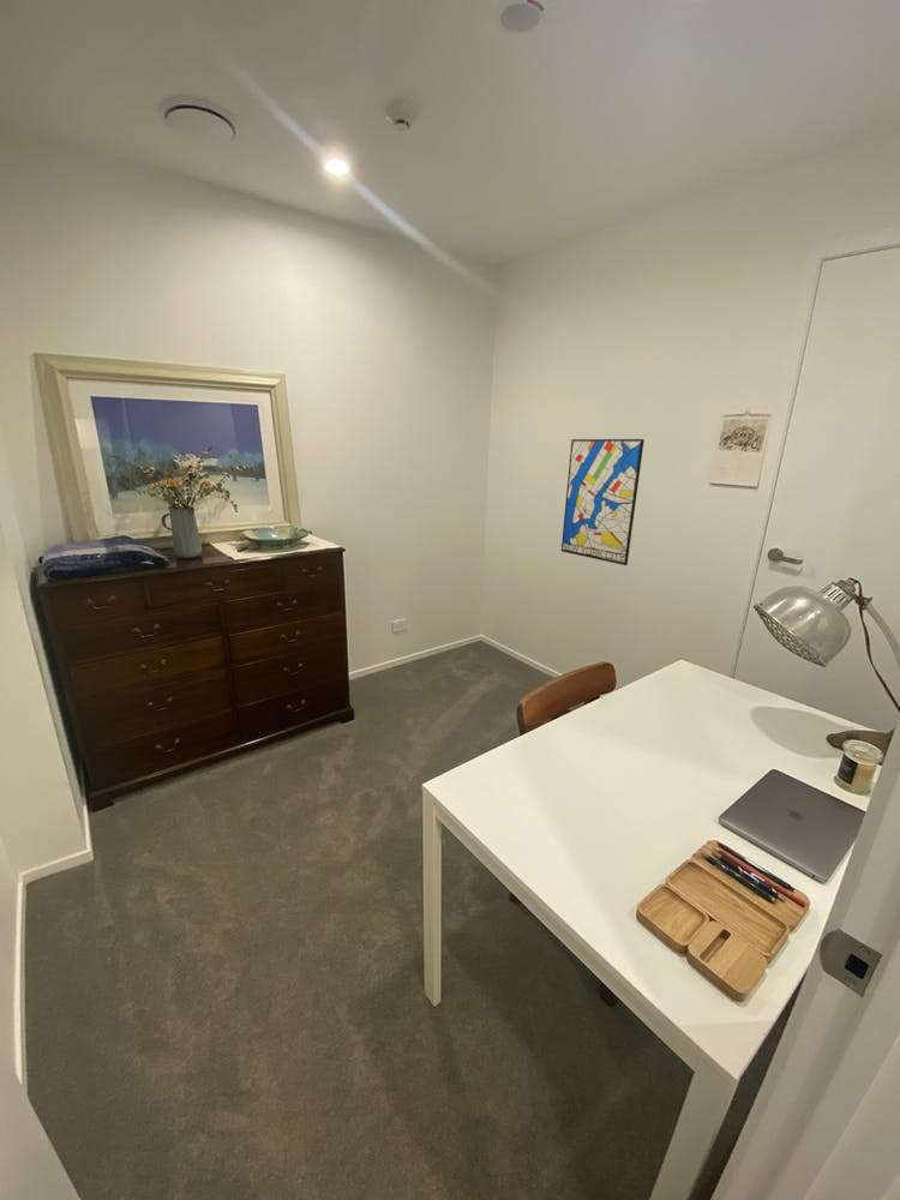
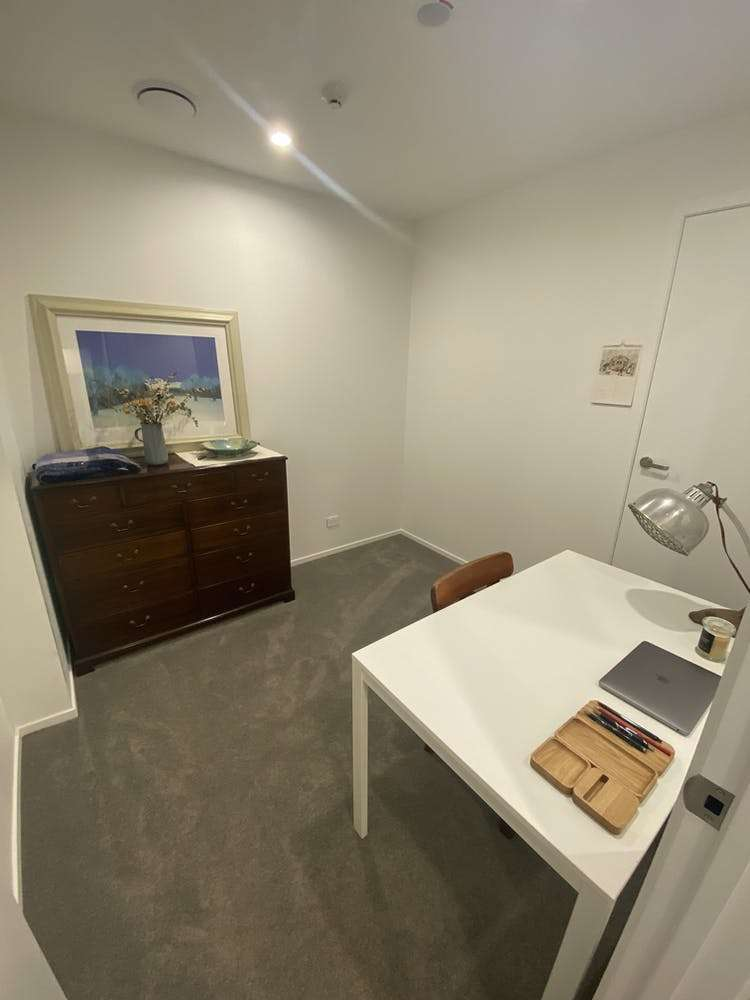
- wall art (598, 500)
